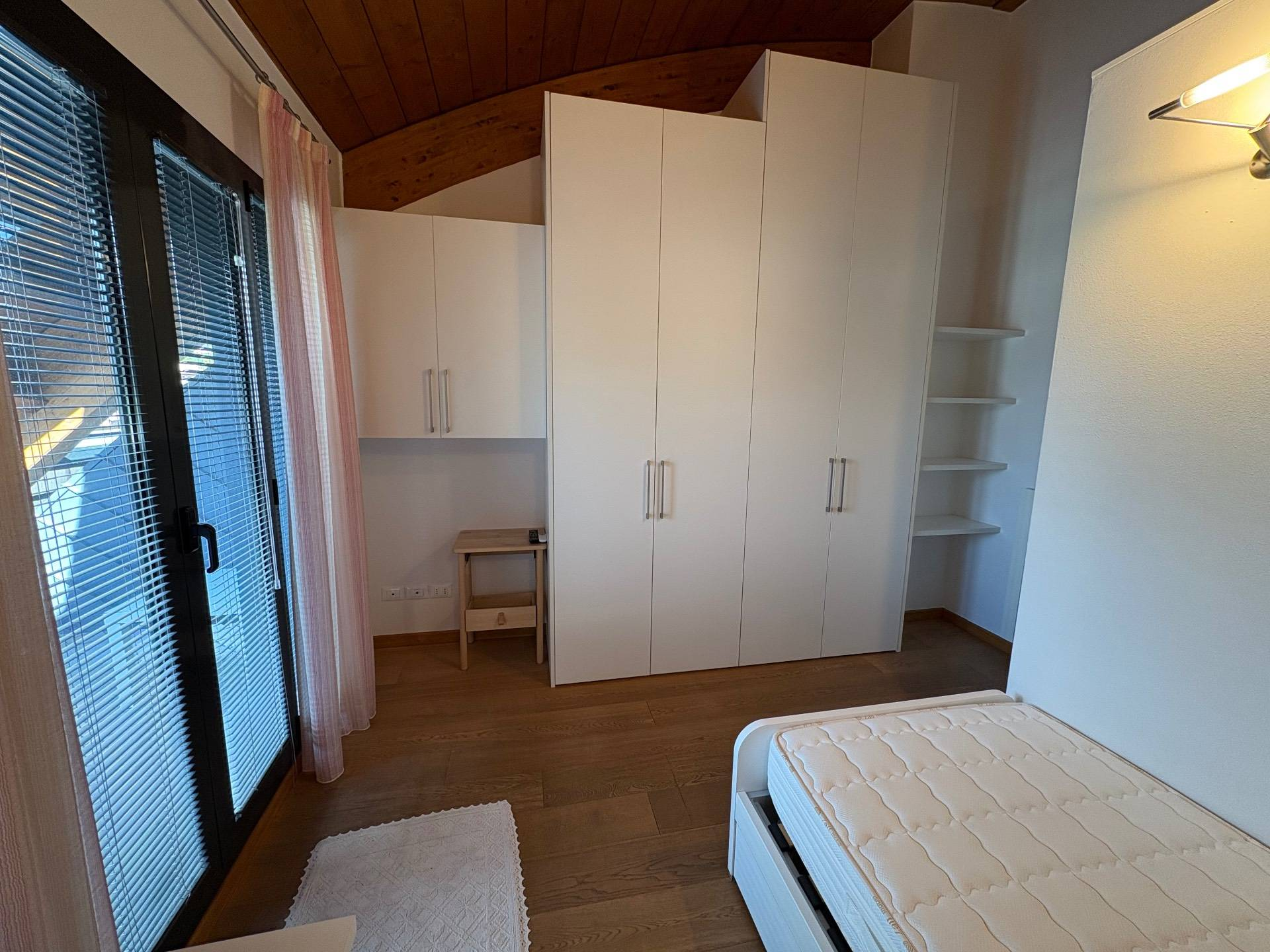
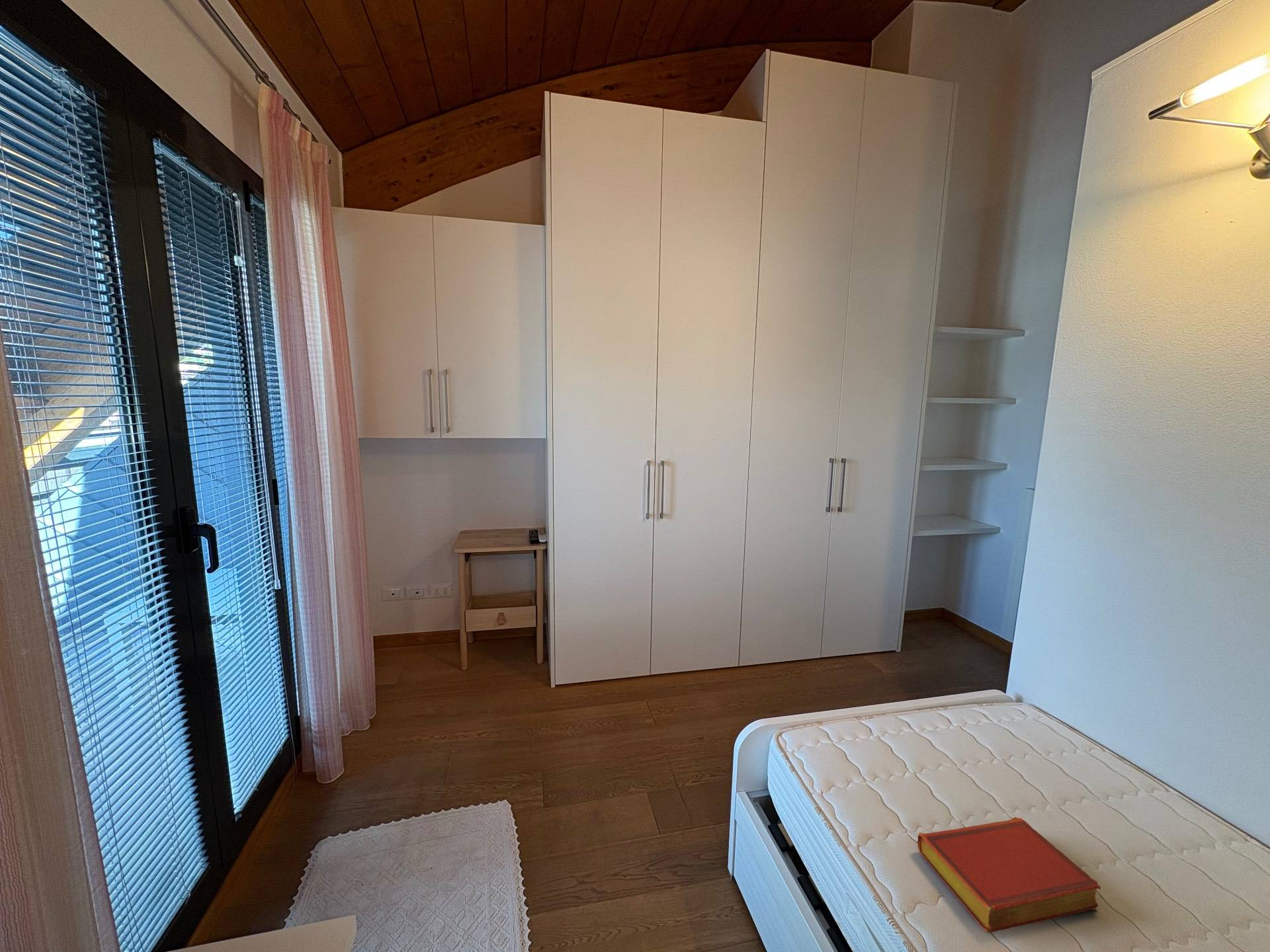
+ book (1003, 866)
